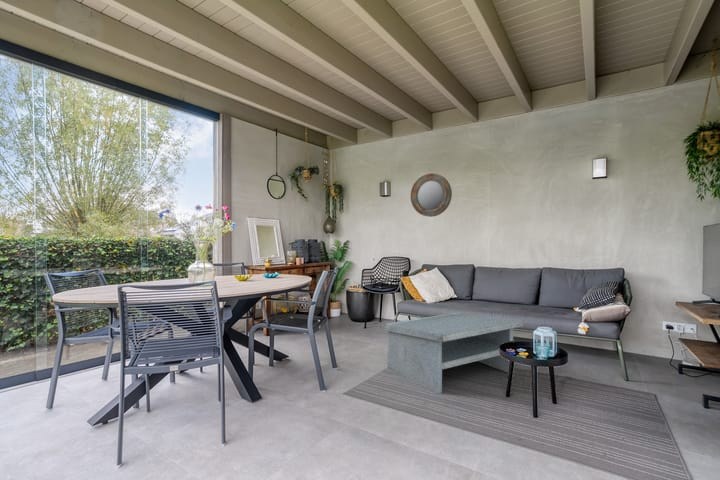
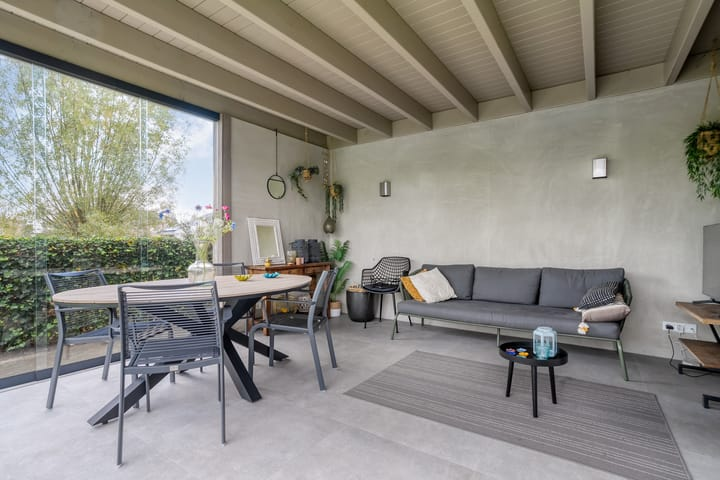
- coffee table (452, 344)
- home mirror (430, 195)
